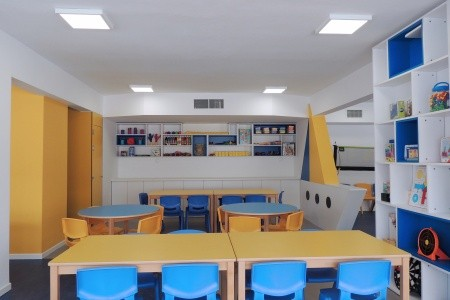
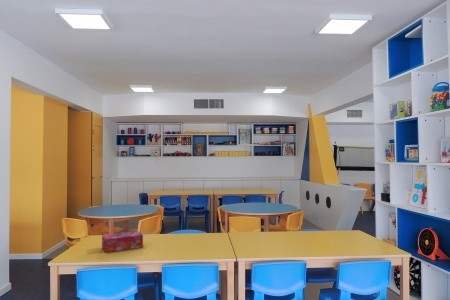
+ tissue box (122, 241)
